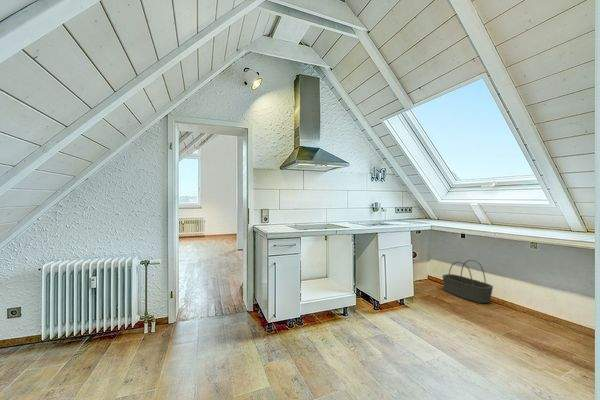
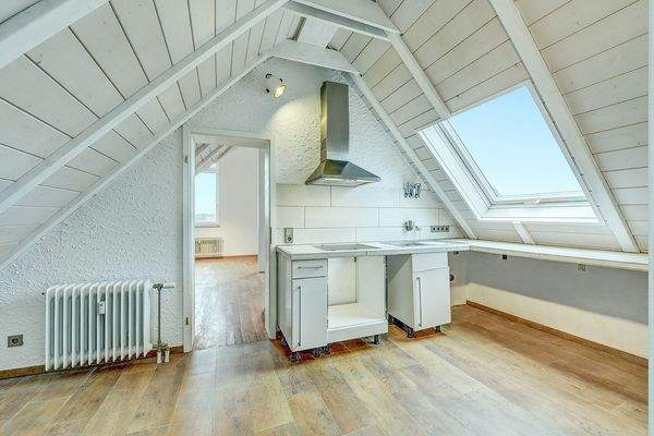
- basket (465, 278)
